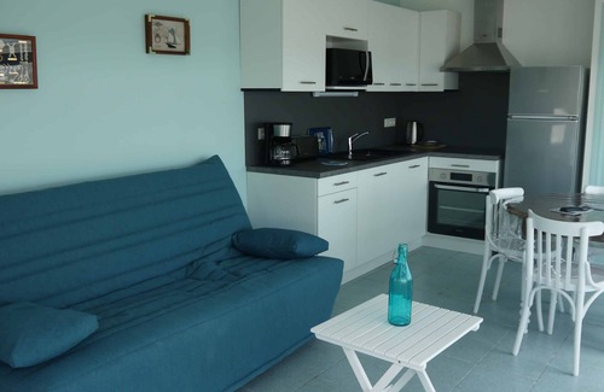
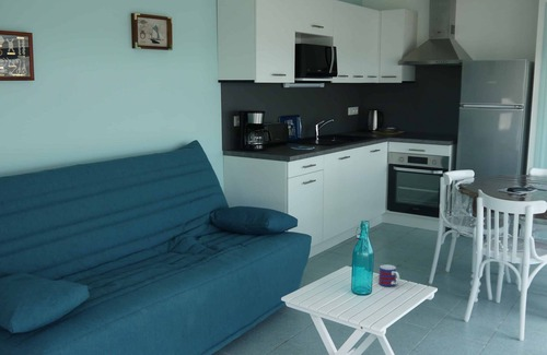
+ mug (389, 276)
